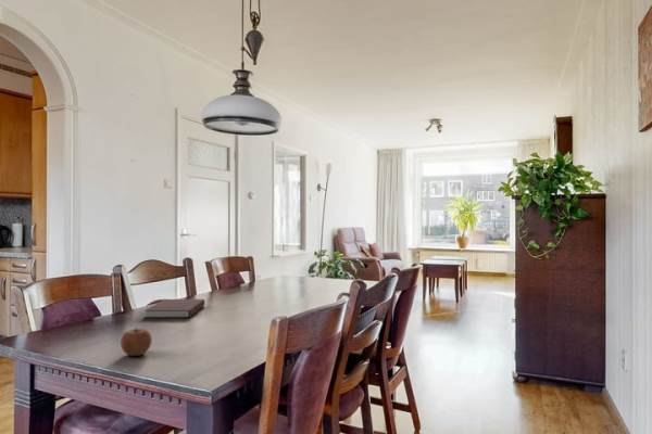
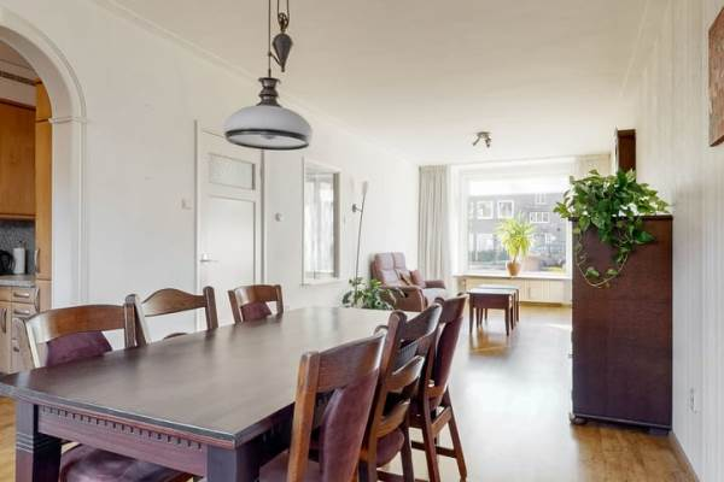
- apple (136, 341)
- notebook (176, 307)
